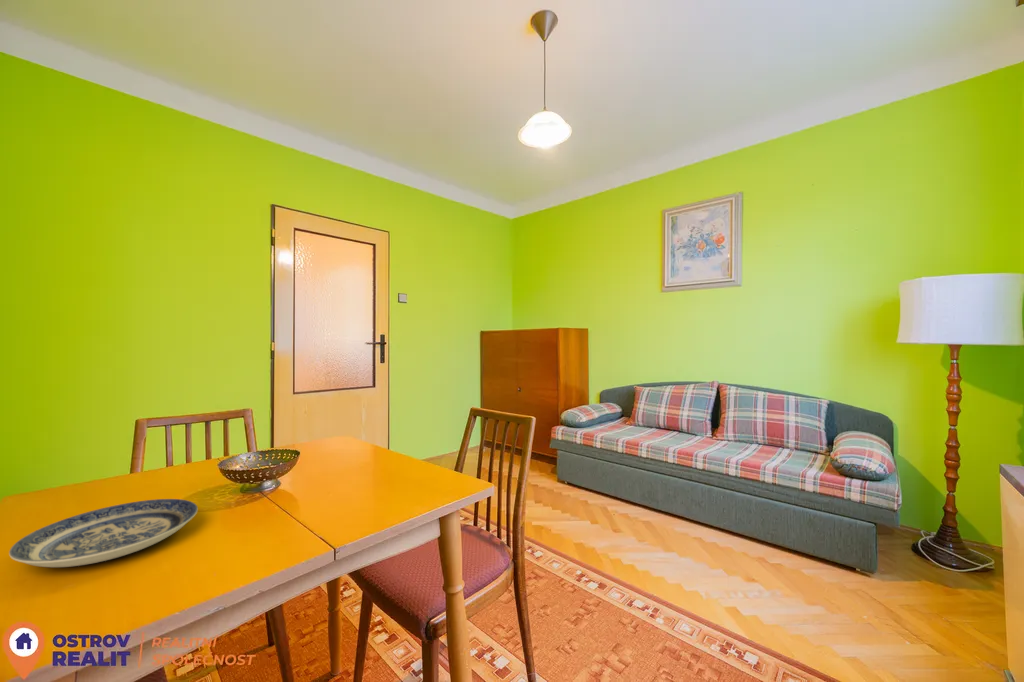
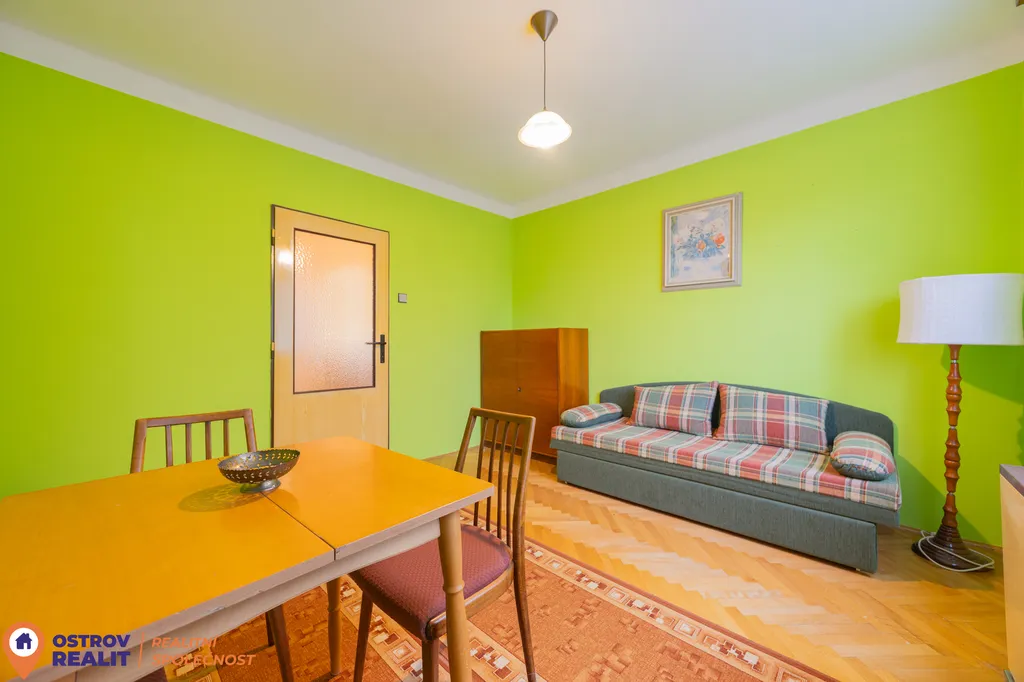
- plate (114, 534)
